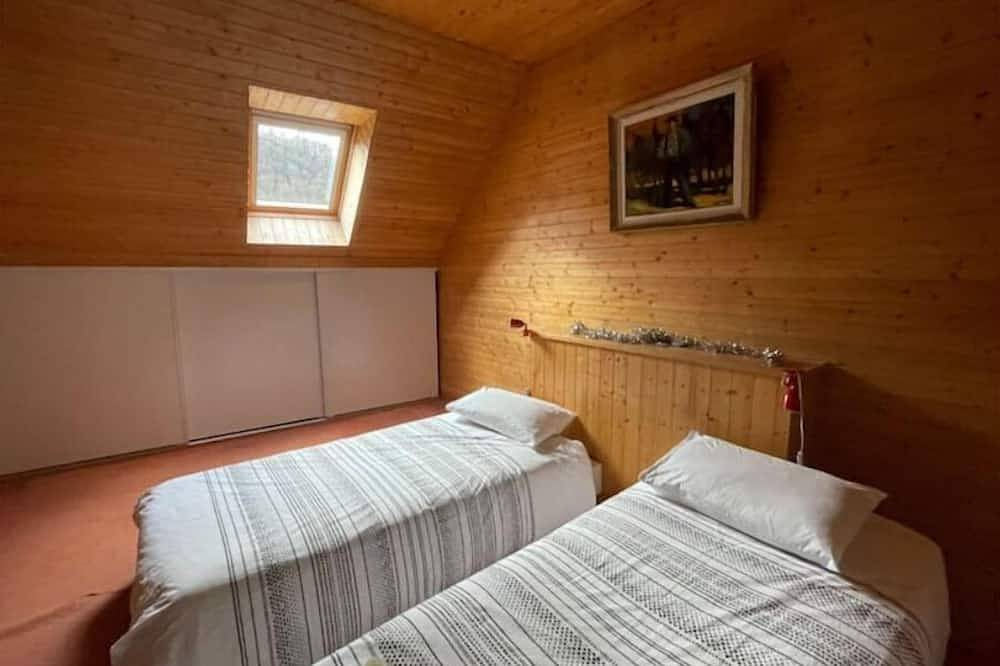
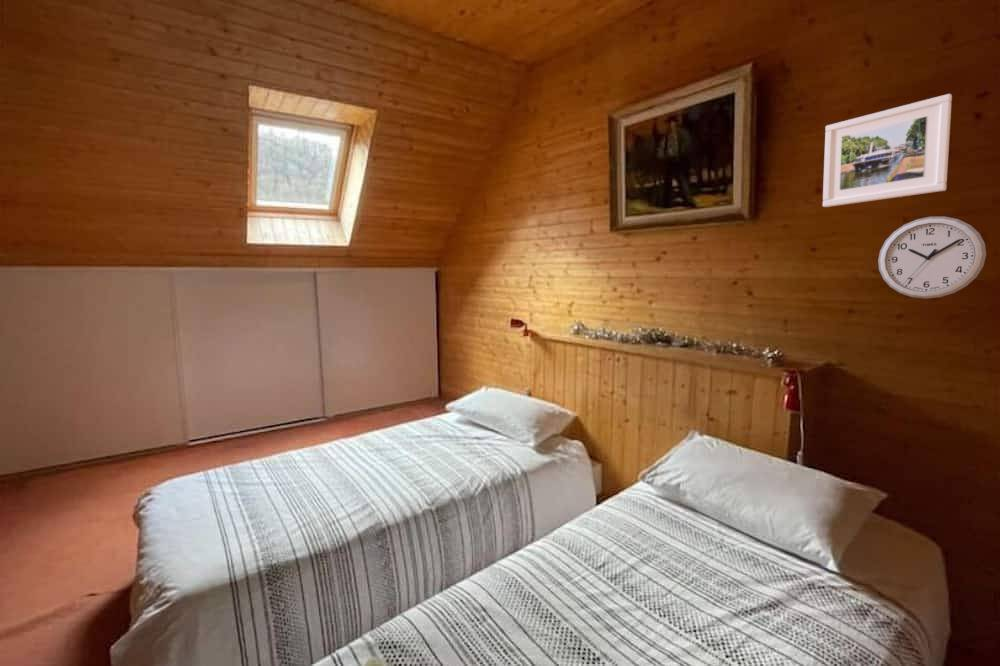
+ wall clock (927, 257)
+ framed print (881, 155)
